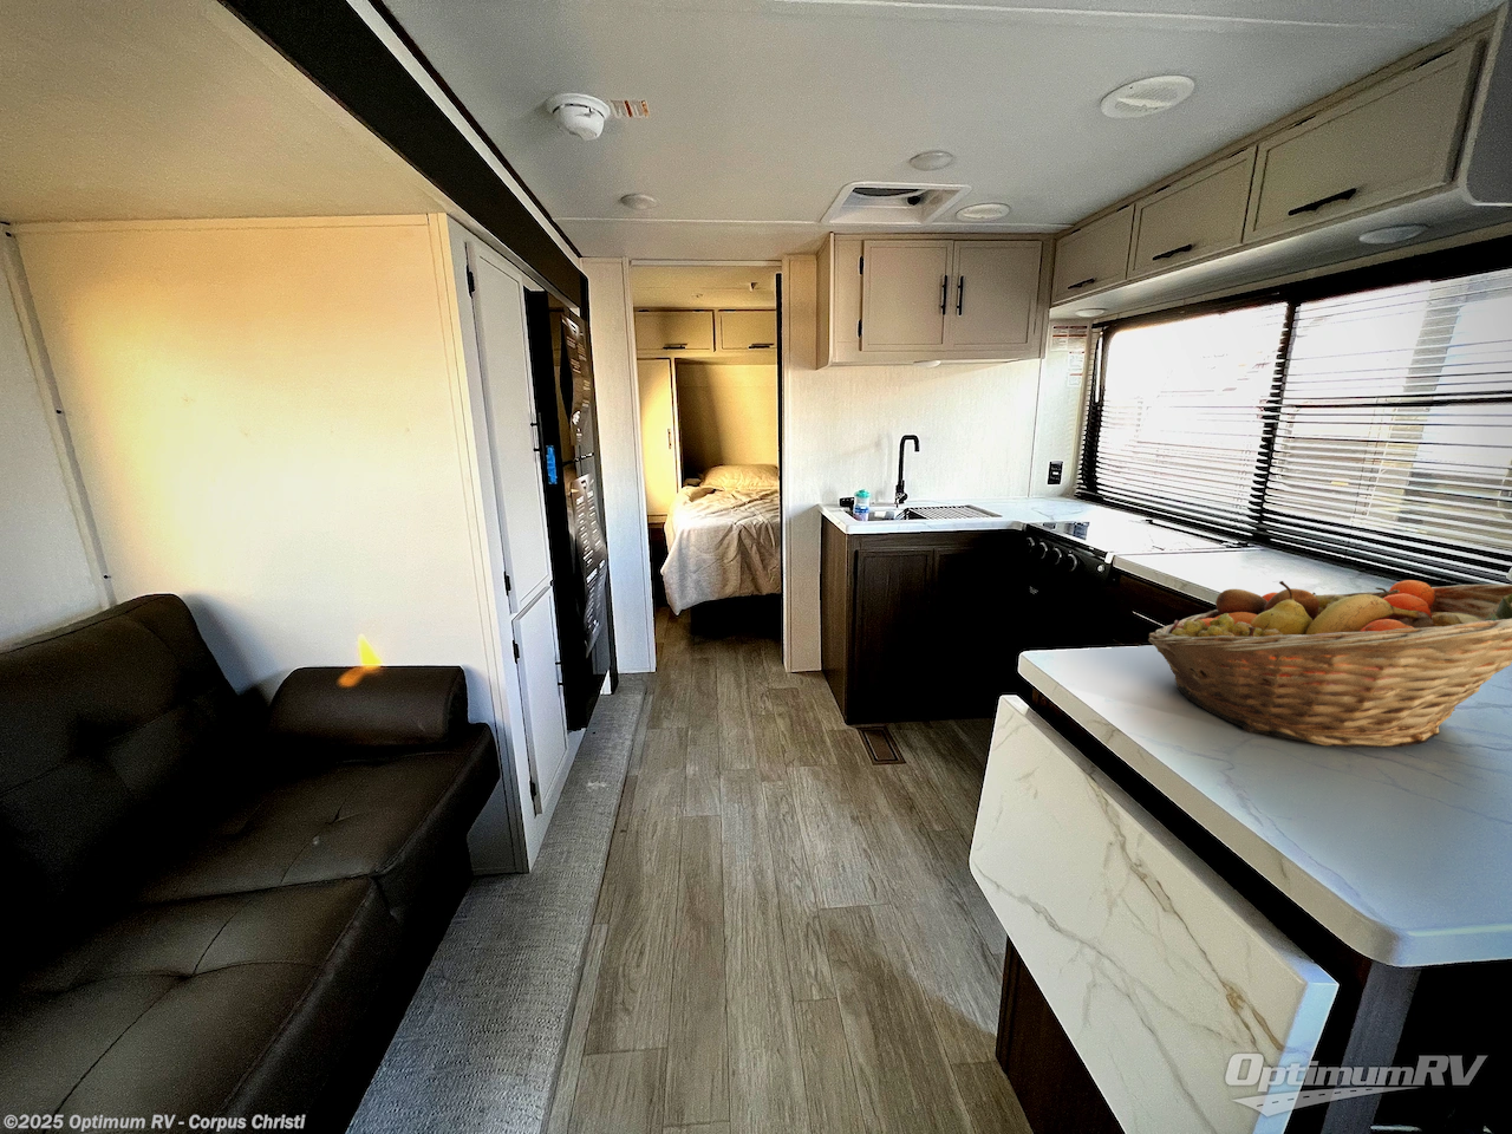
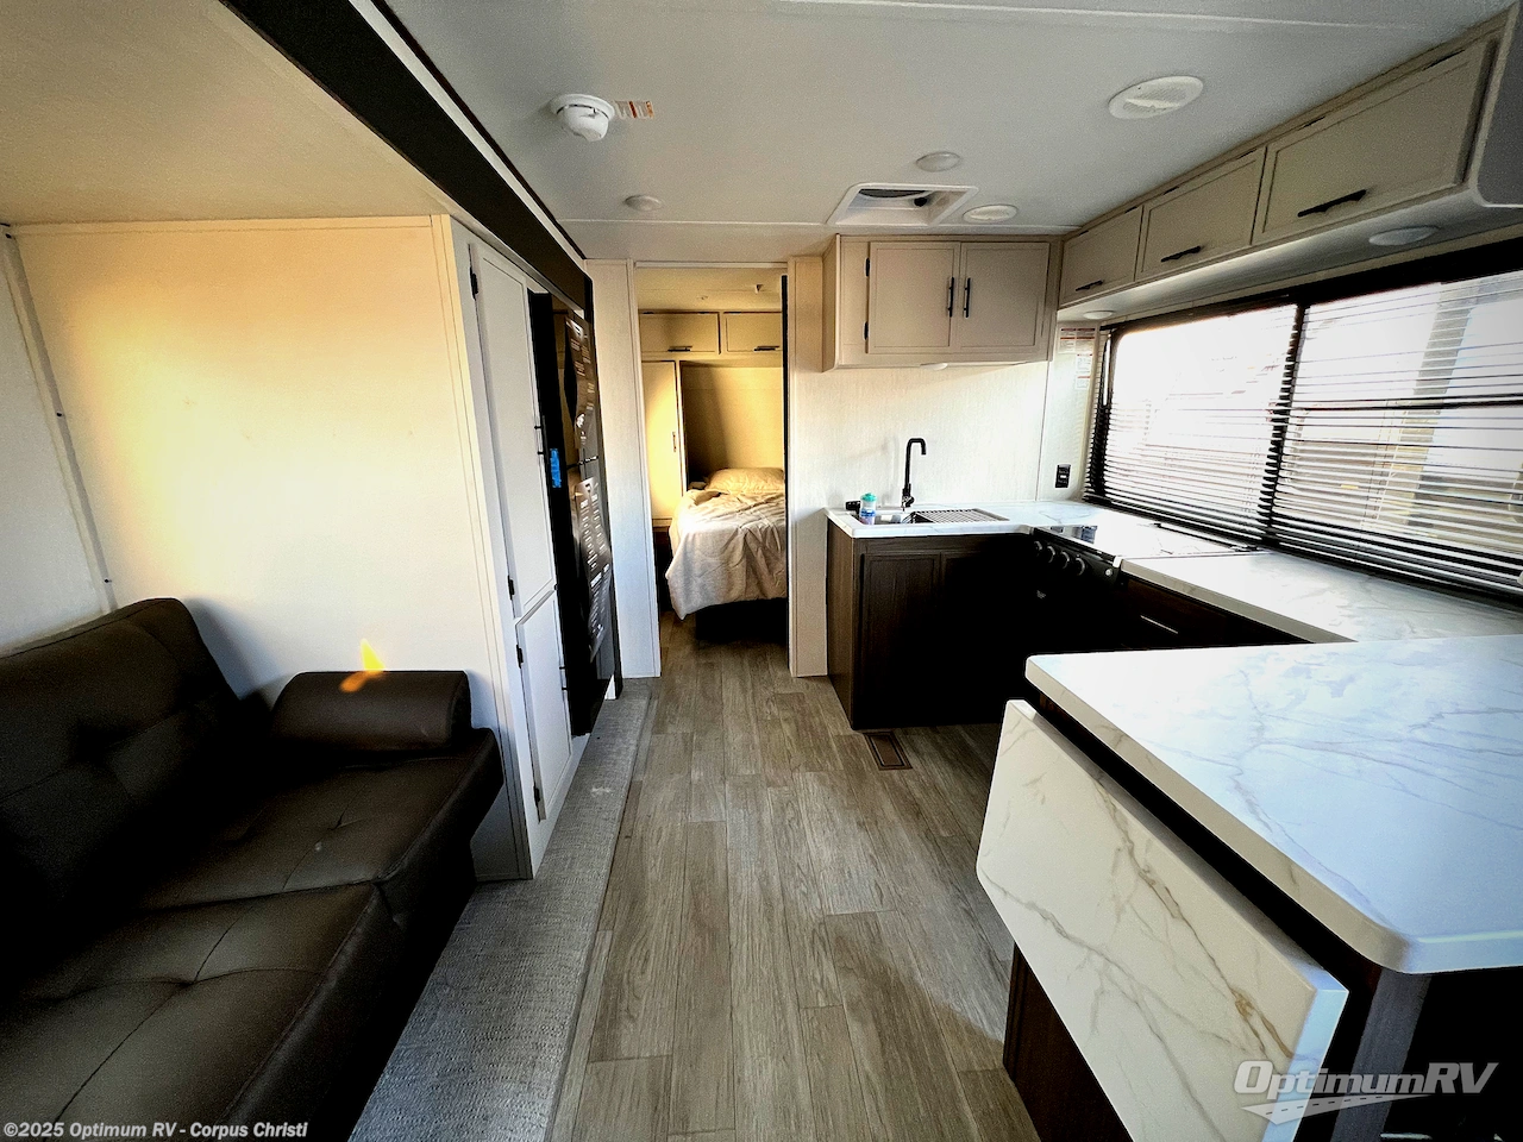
- fruit basket (1329, 641)
